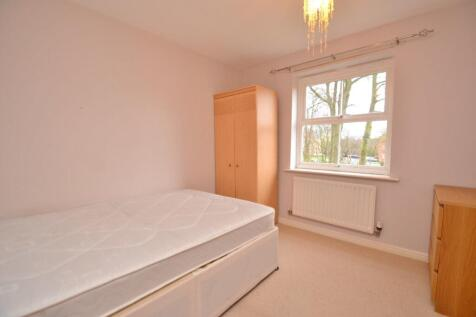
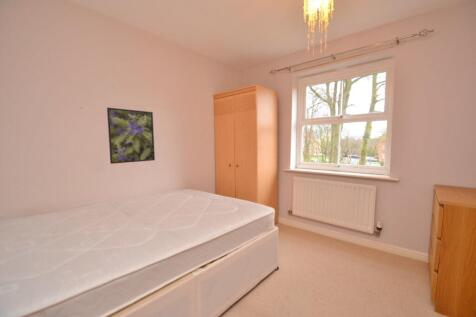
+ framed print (132, 136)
